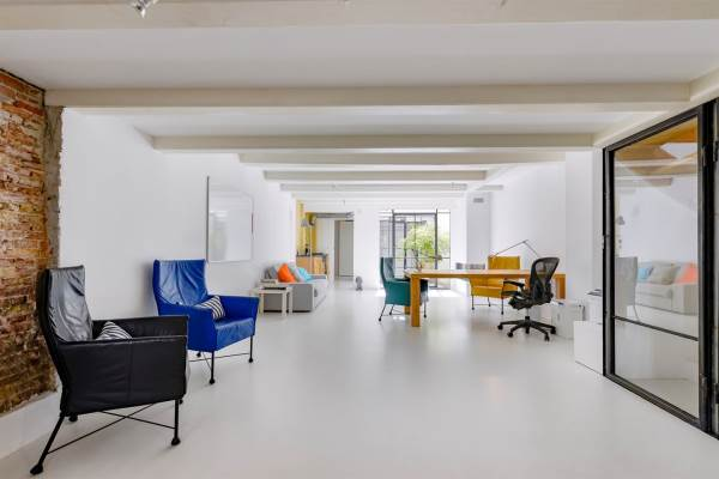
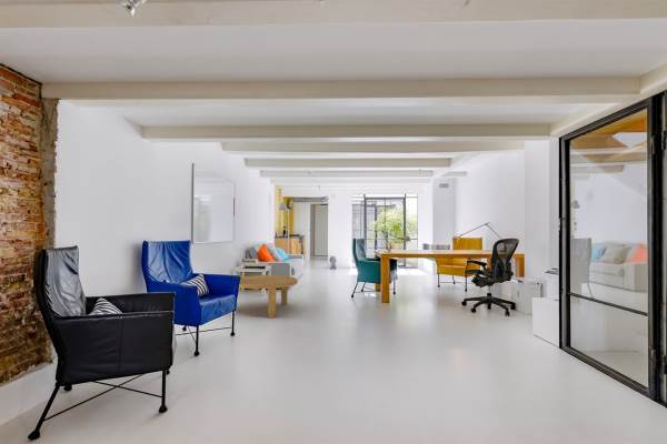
+ coffee table (268, 294)
